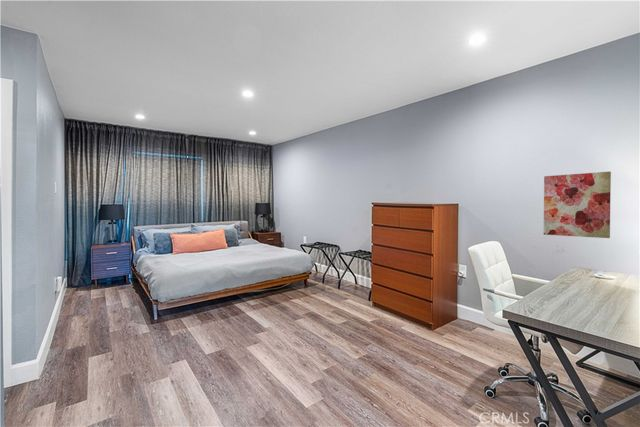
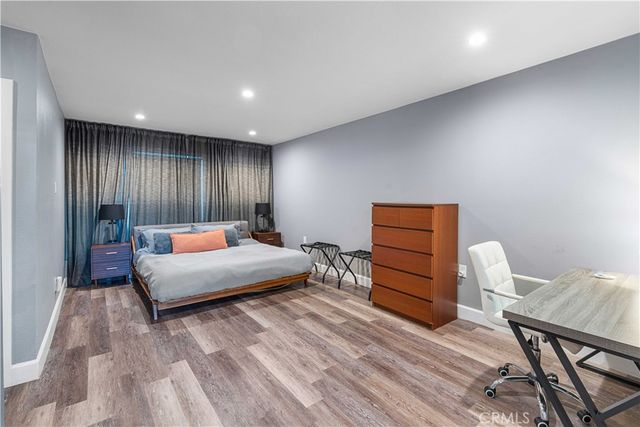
- wall art (574, 205)
